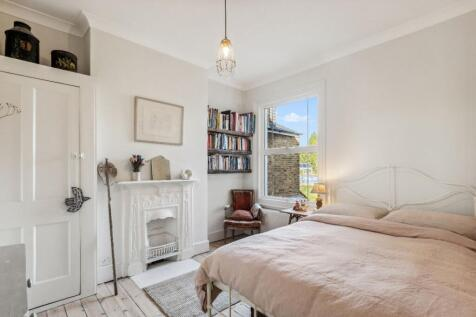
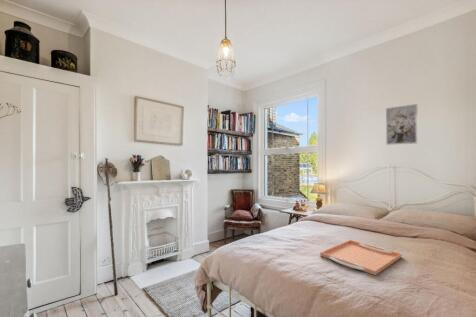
+ serving tray (360, 254)
+ wall art (401, 125)
